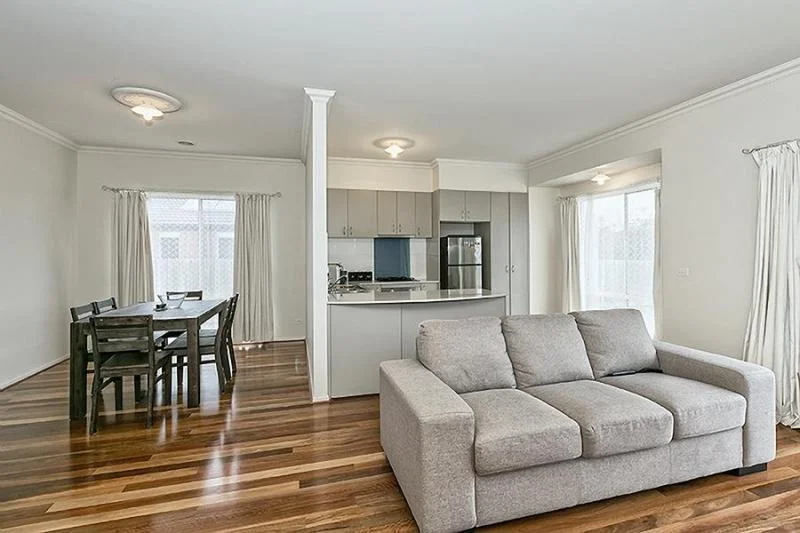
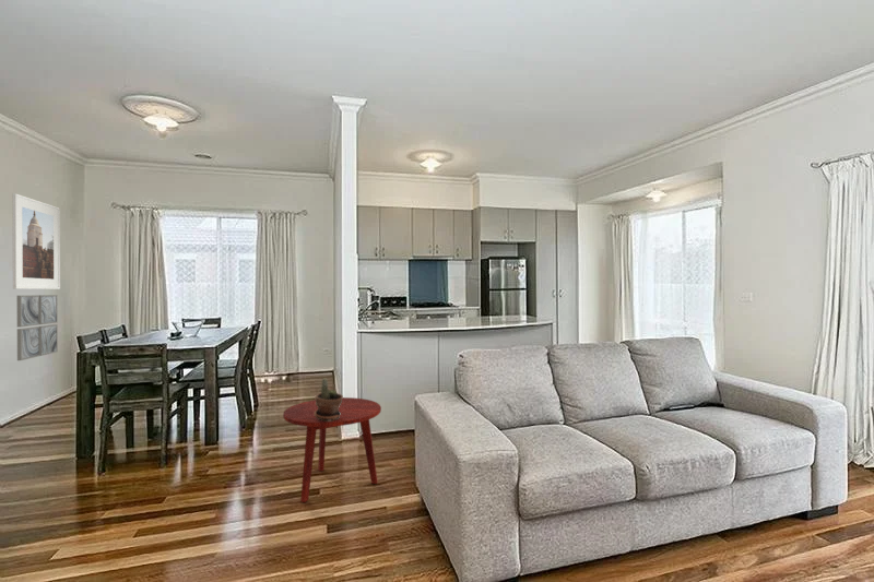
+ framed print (38, 245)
+ wall art (38, 324)
+ side table (324, 447)
+ potted plant (328, 396)
